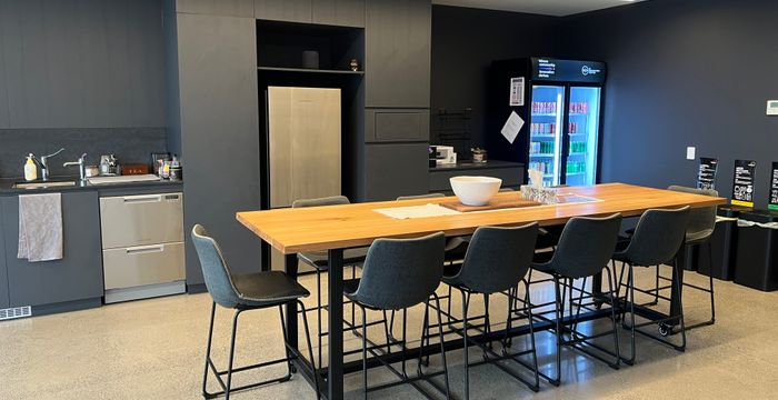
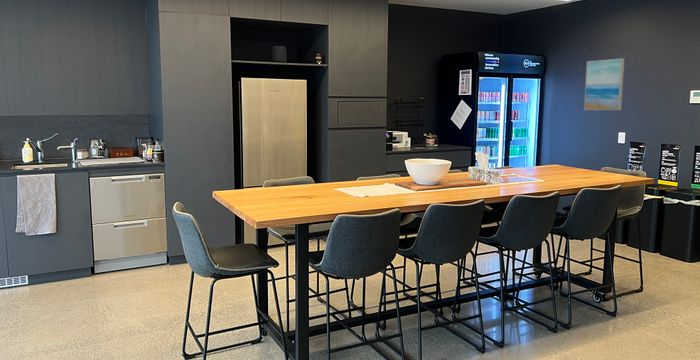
+ wall art (603, 85)
